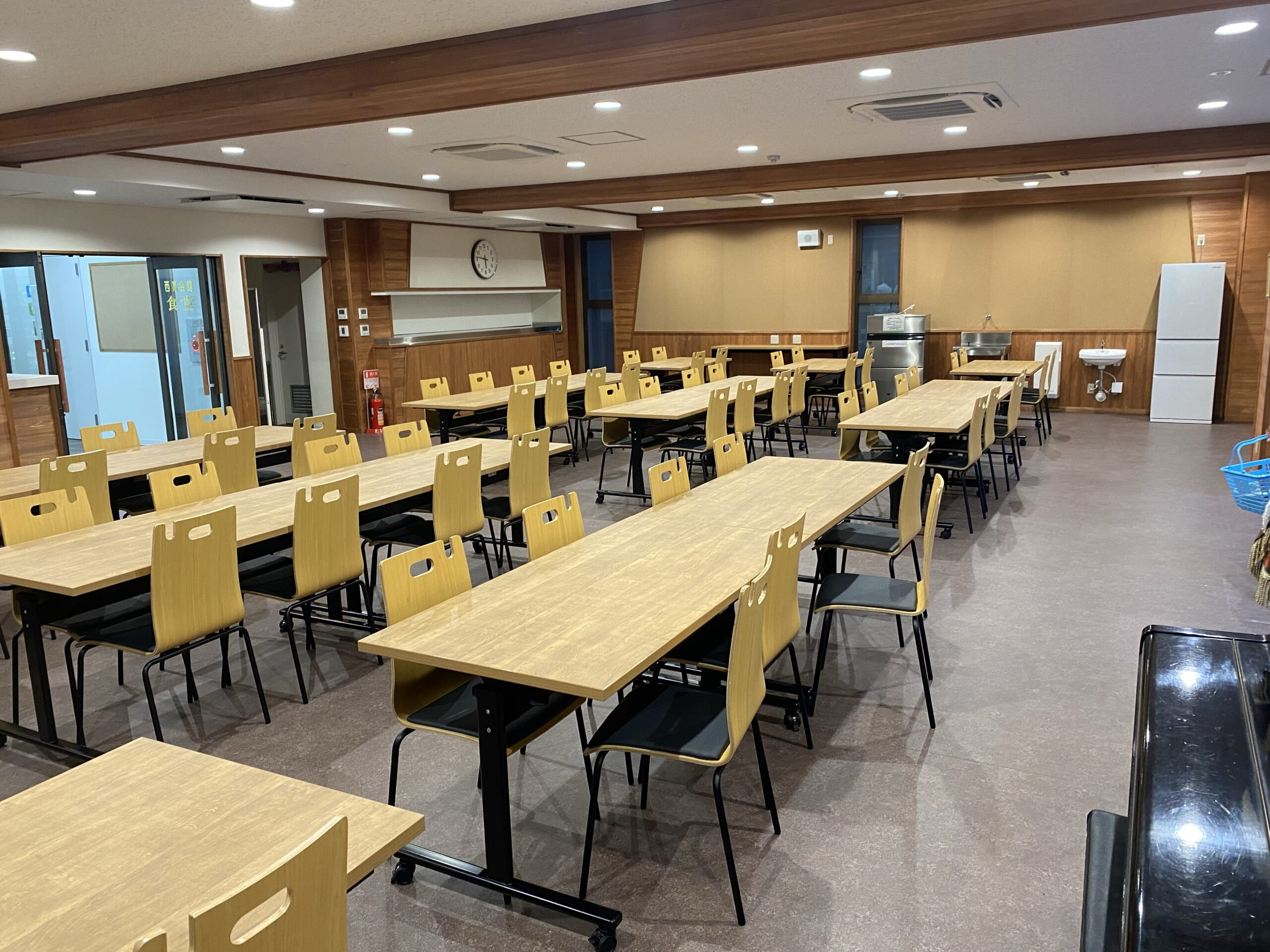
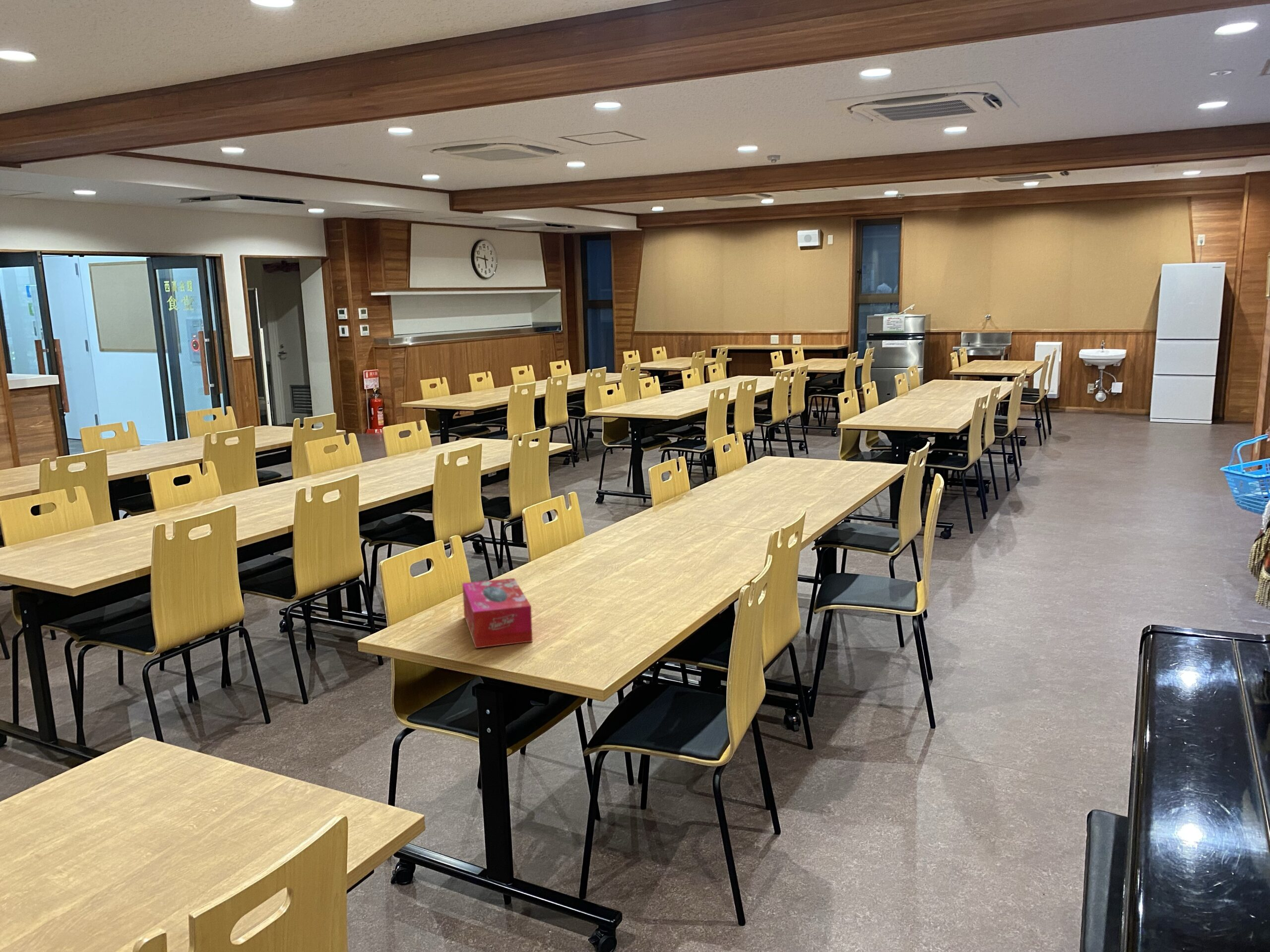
+ tissue box (496, 611)
